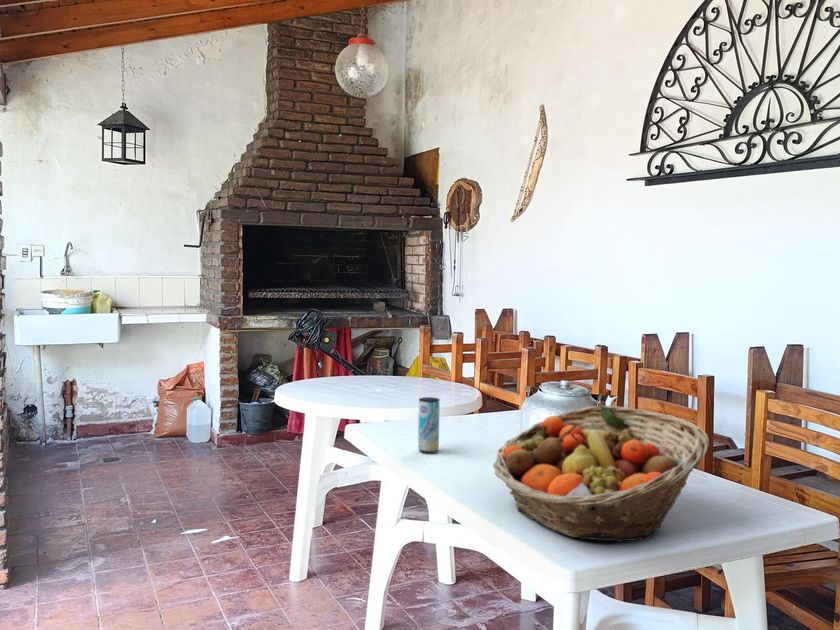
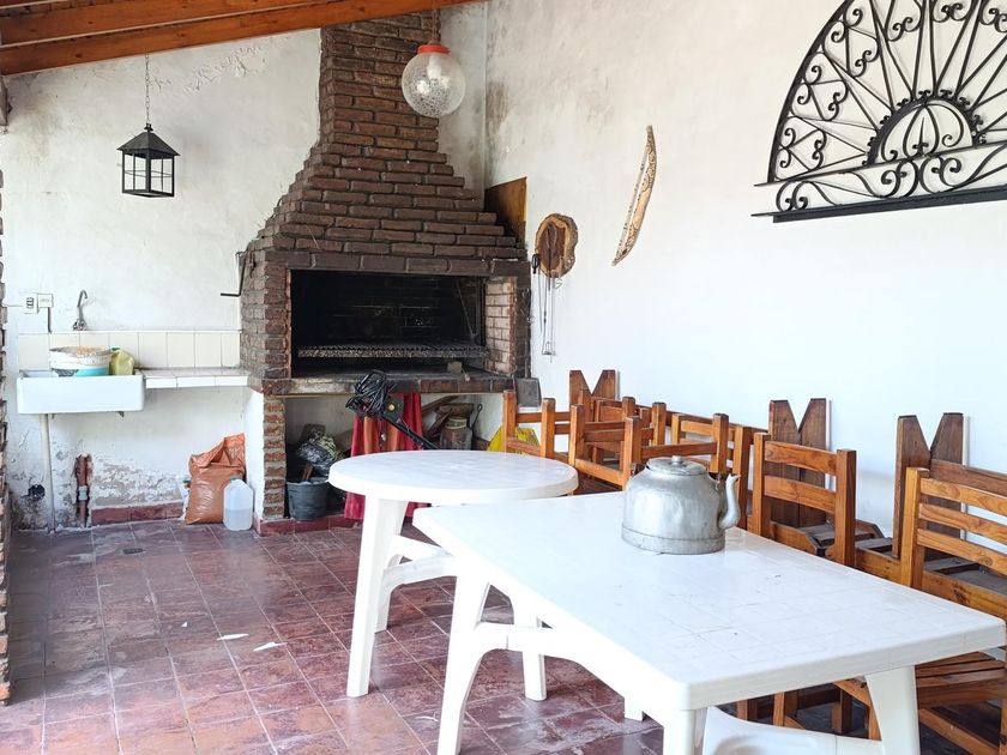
- fruit basket (594, 466)
- beverage can (428, 425)
